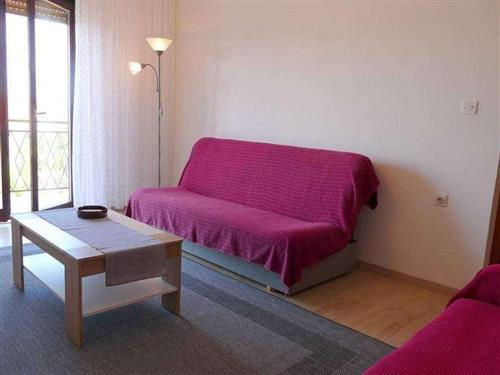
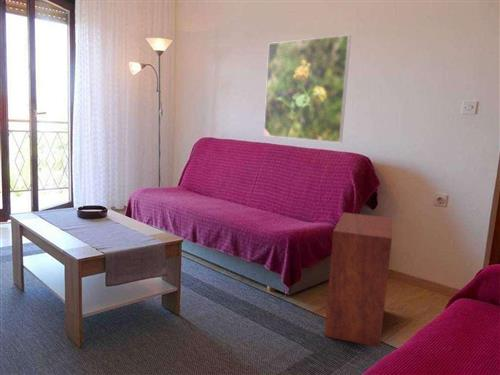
+ nightstand (358, 273)
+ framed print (303, 90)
